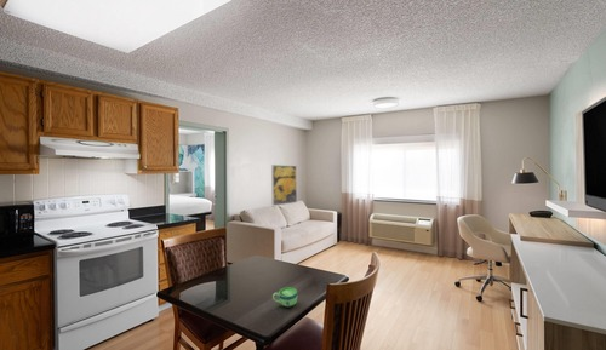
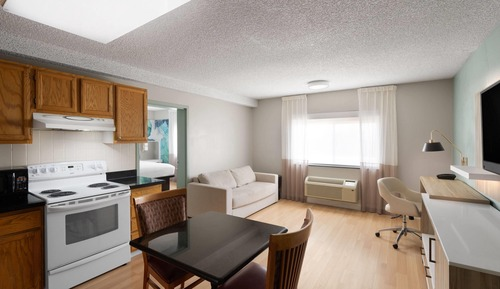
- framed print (285, 184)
- cup (285, 298)
